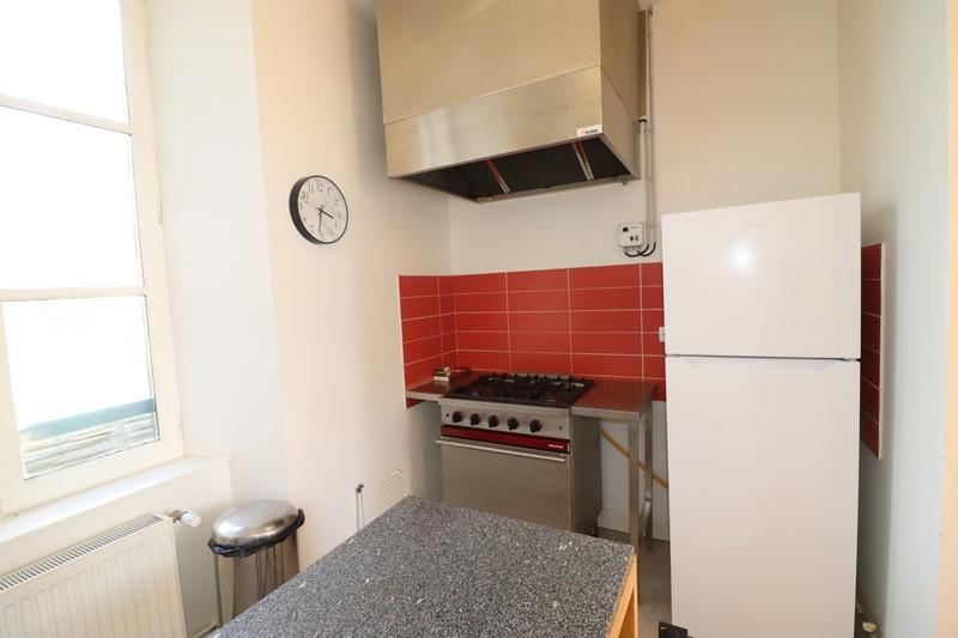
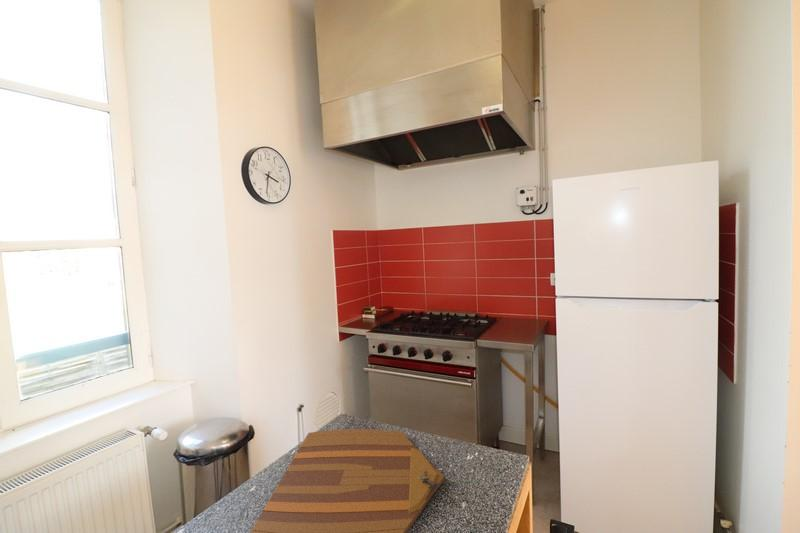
+ cutting board (362, 476)
